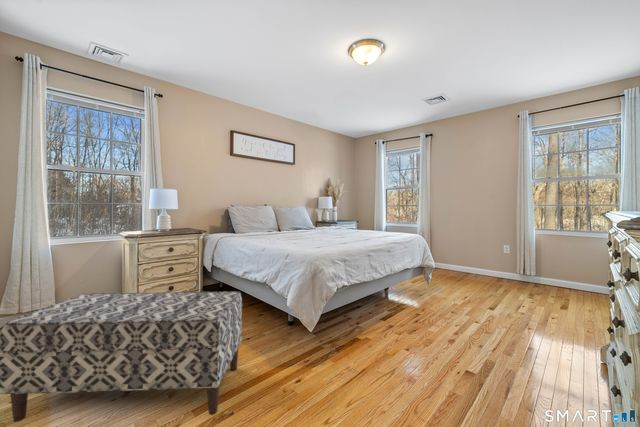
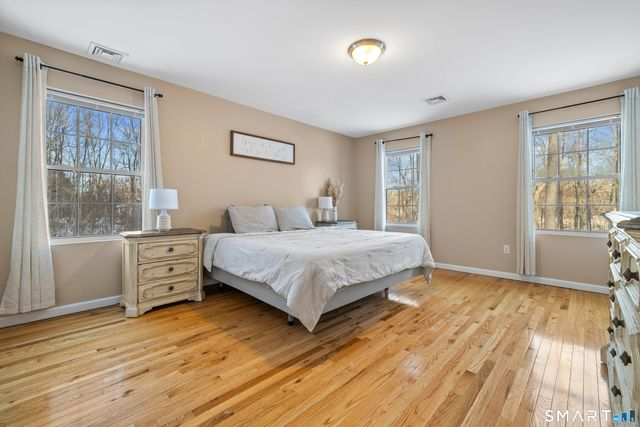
- bench (141, 347)
